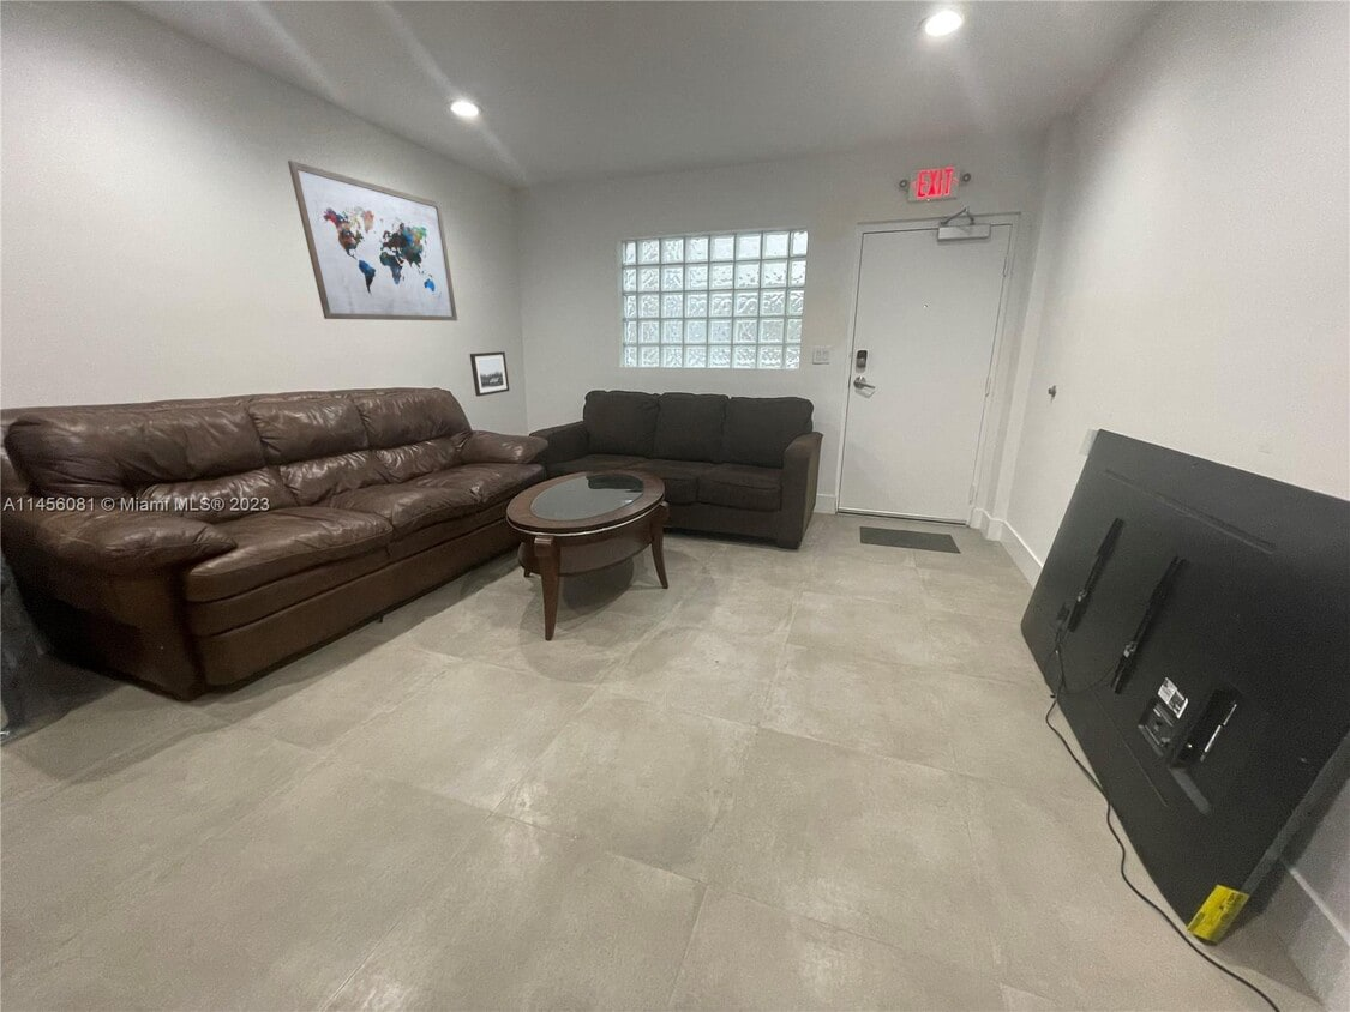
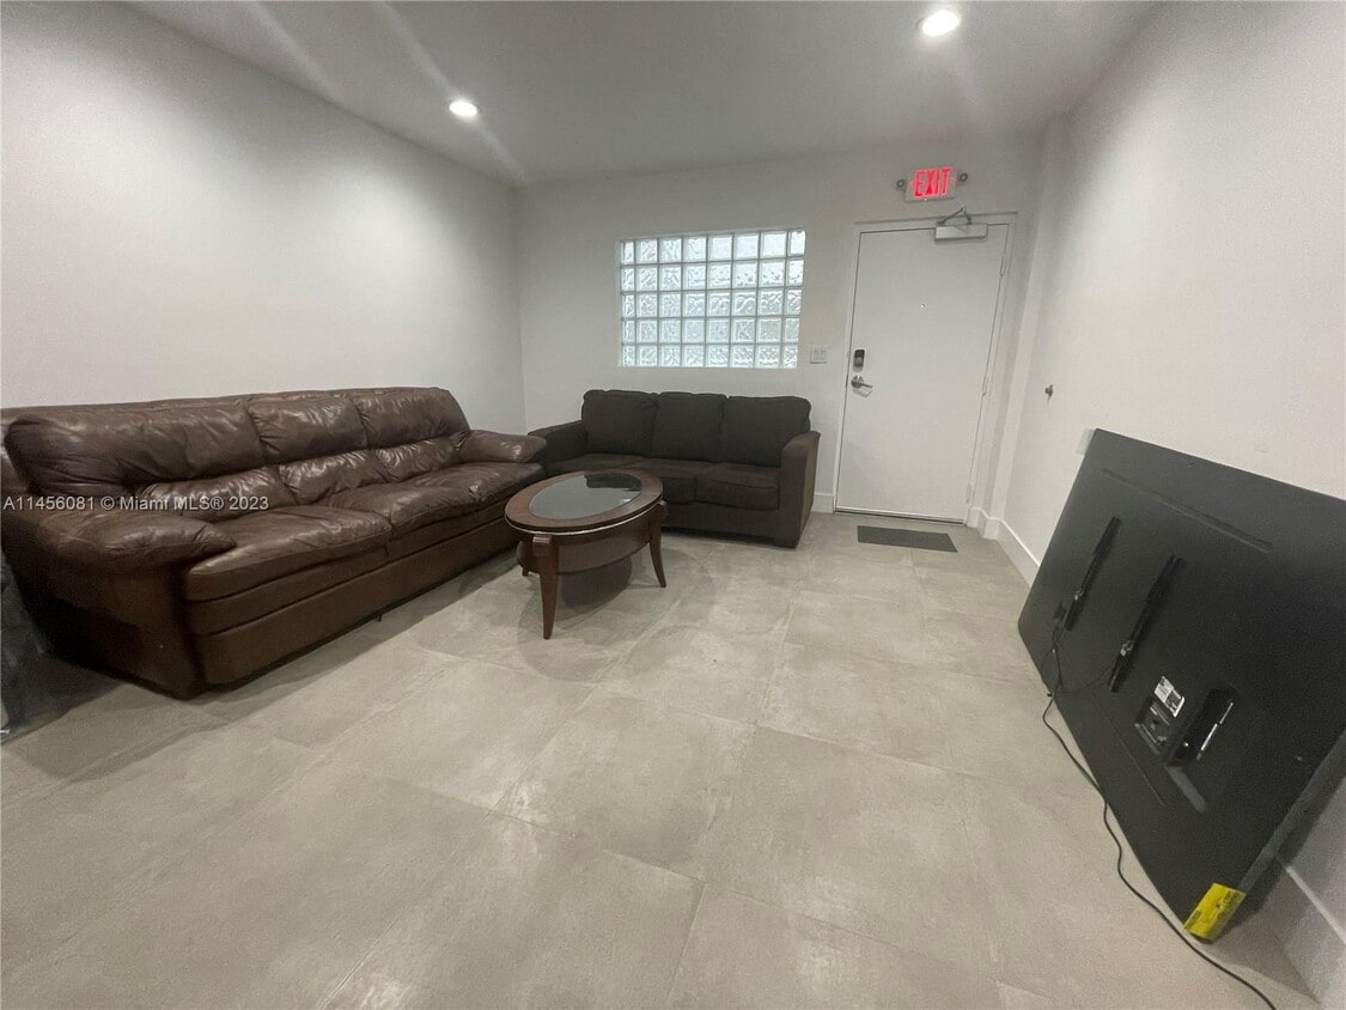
- wall art (490, 373)
- wall art (388, 254)
